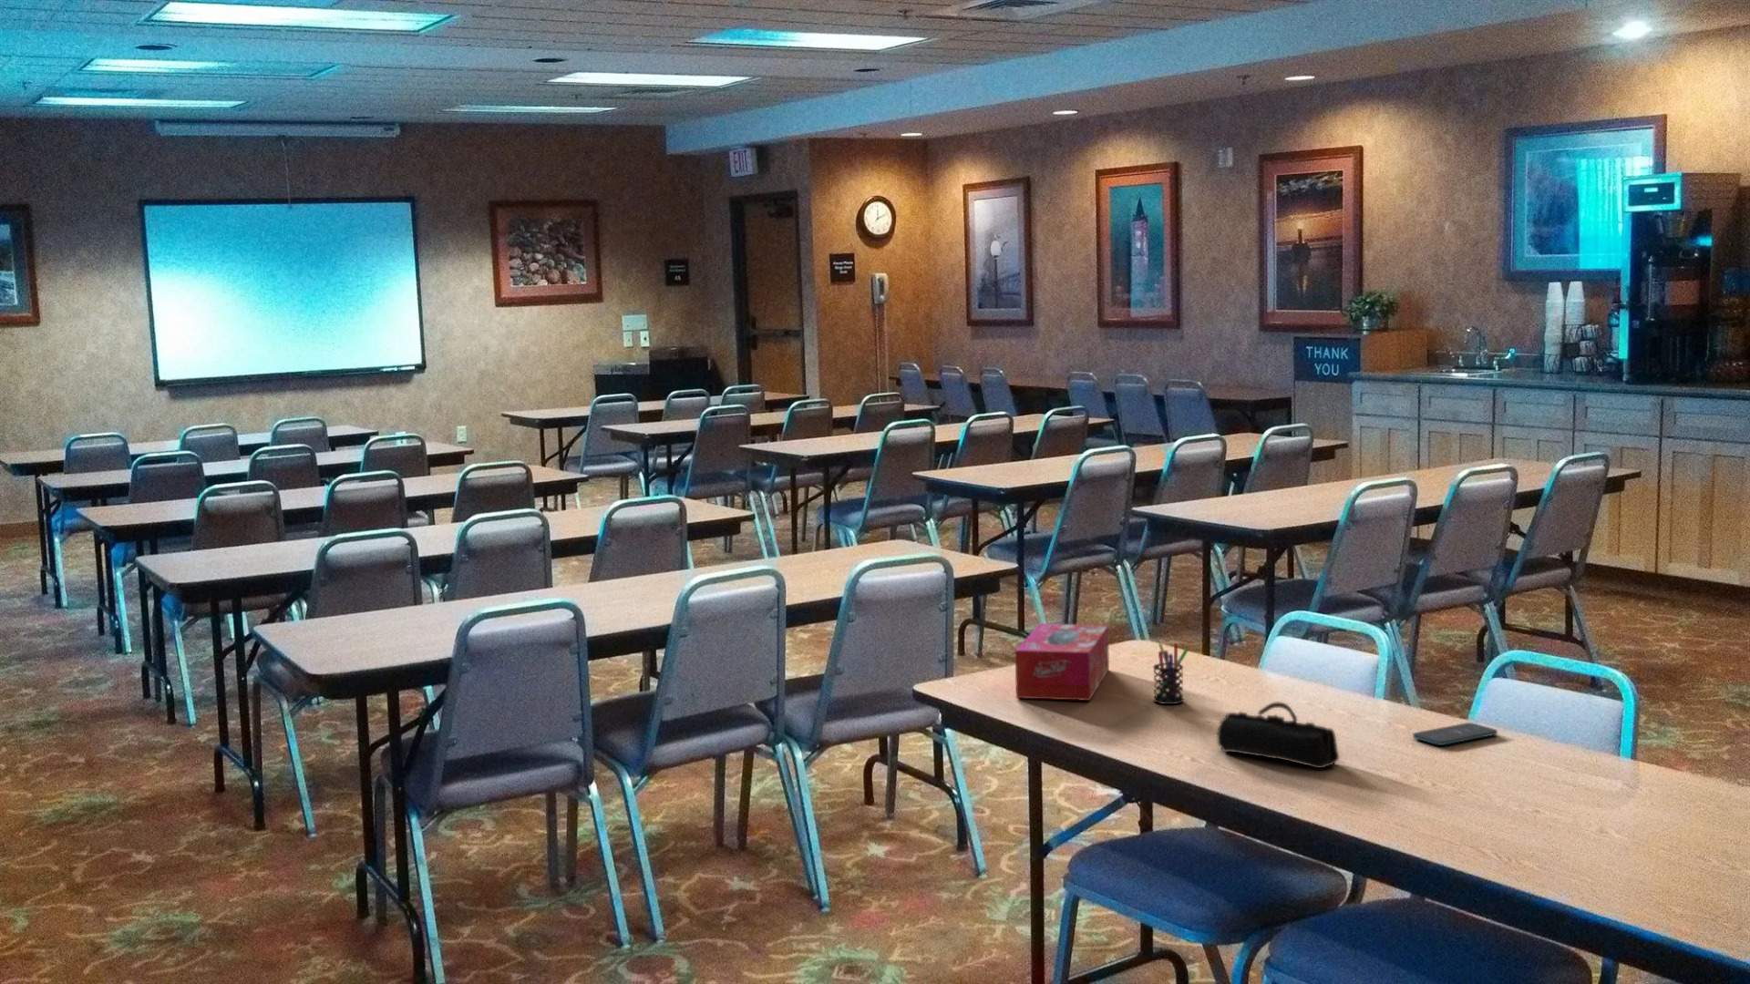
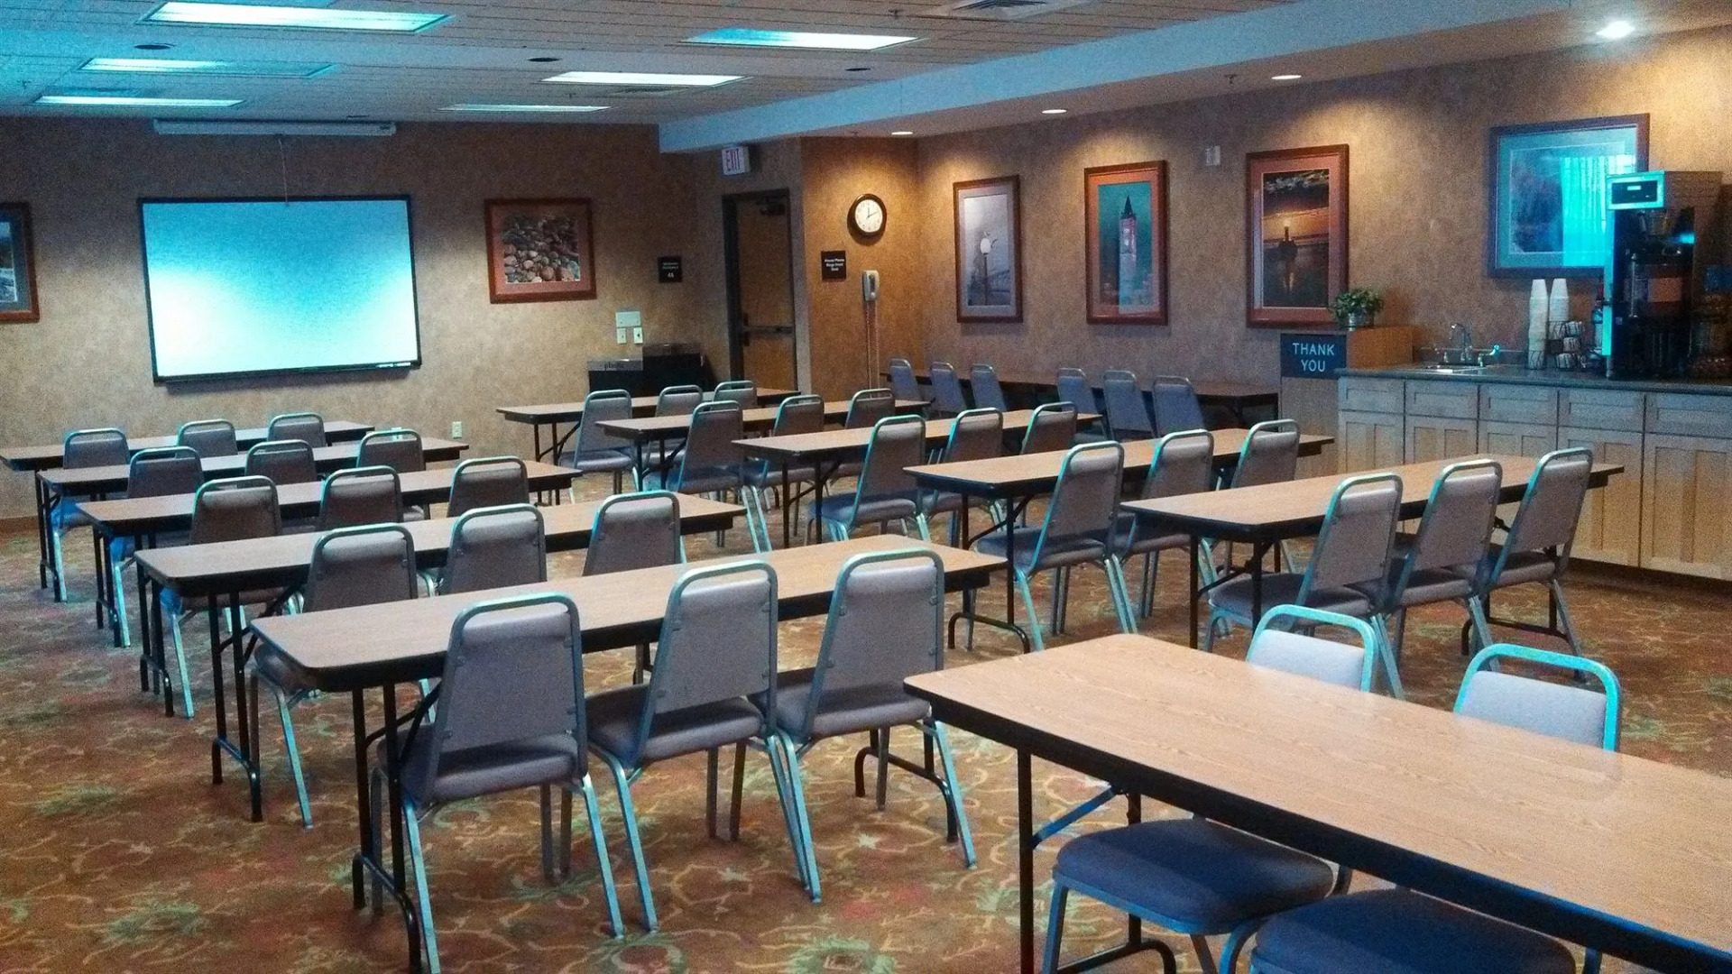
- pen holder (1172, 670)
- smartphone (1454, 733)
- tissue box (1062, 660)
- pencil case (1276, 729)
